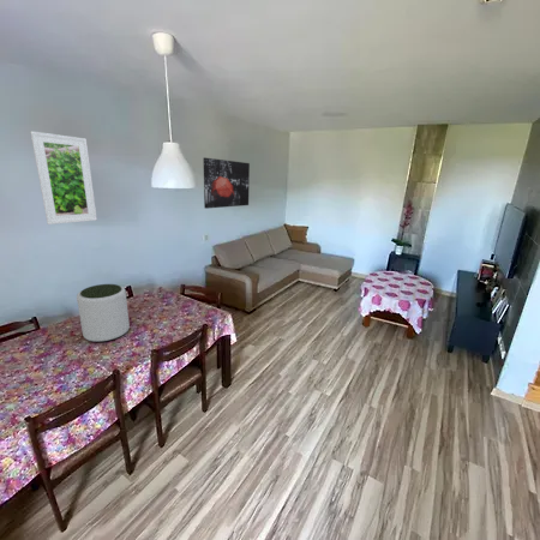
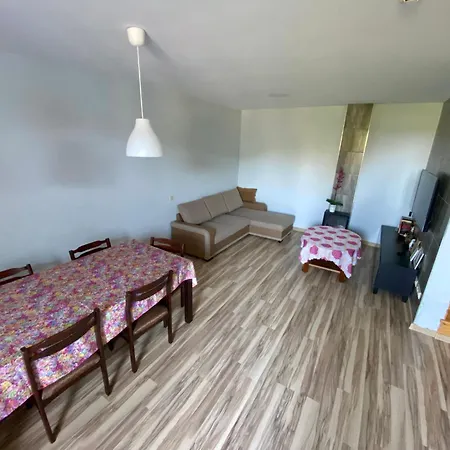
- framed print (67, 180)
- wall art (228, 184)
- plant pot (104, 311)
